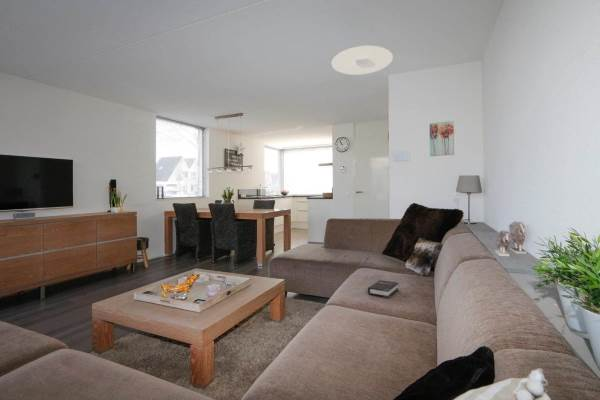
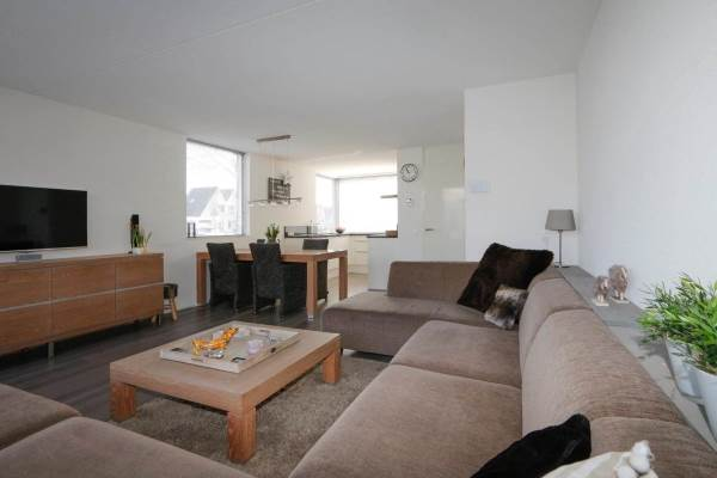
- ceiling light (361, 58)
- wall art (441, 139)
- hardback book (383, 288)
